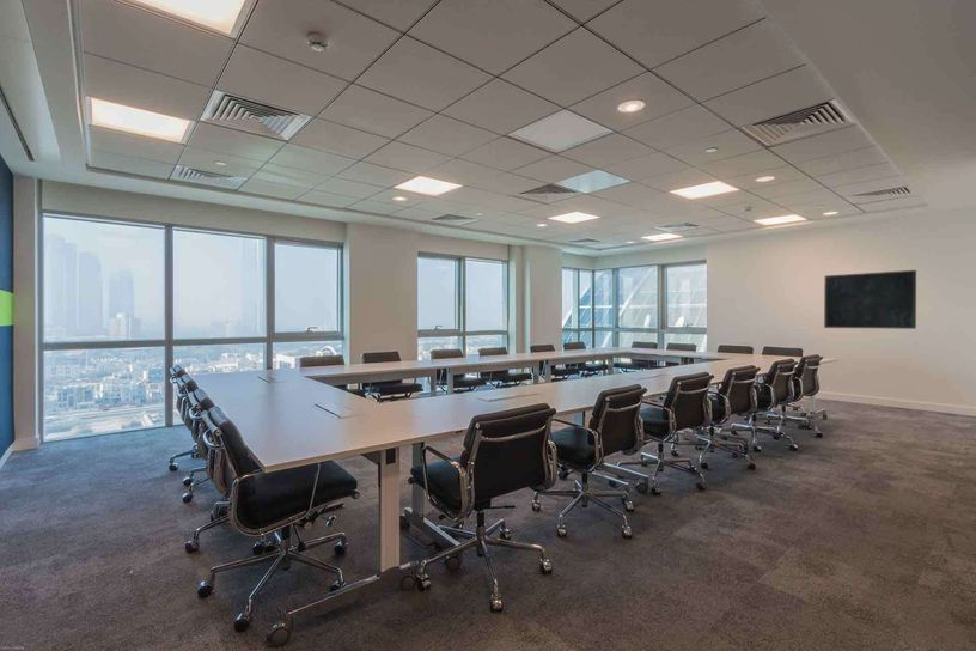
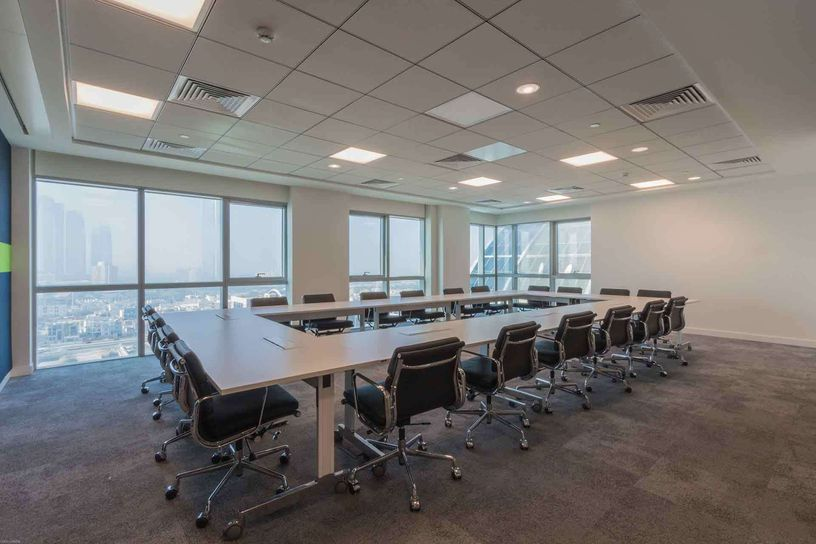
- television (867, 300)
